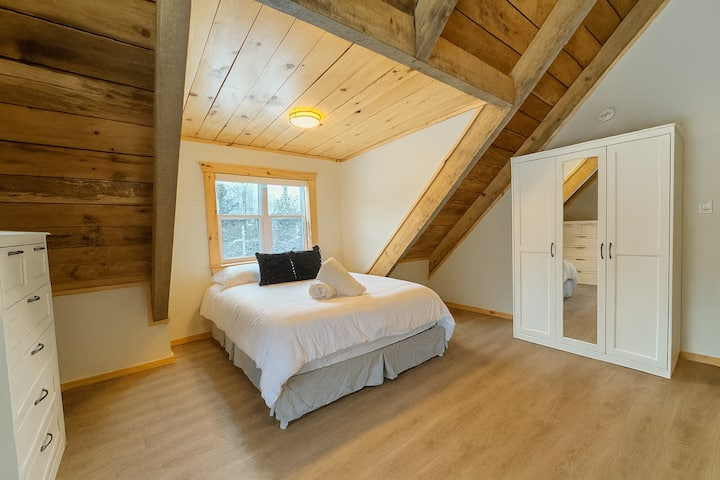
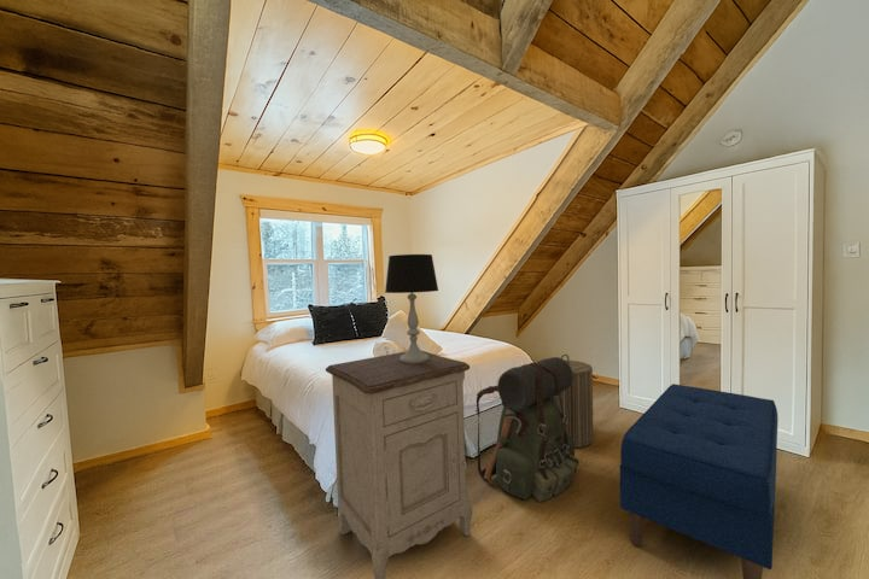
+ bench (706, 463)
+ backpack (524, 417)
+ table lamp (412, 308)
+ nightstand (404, 452)
+ laundry hamper (565, 394)
